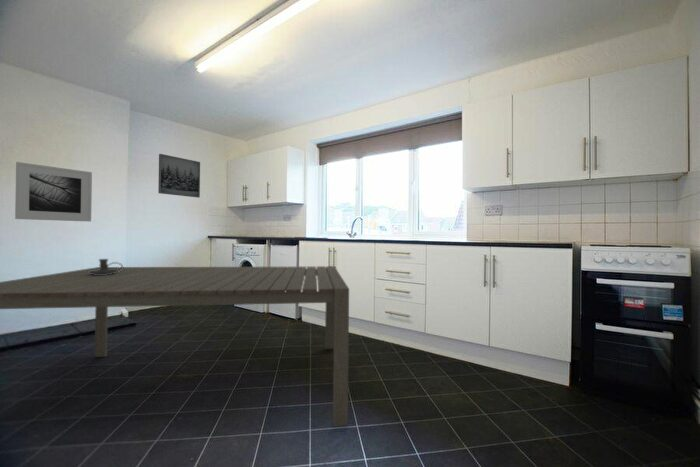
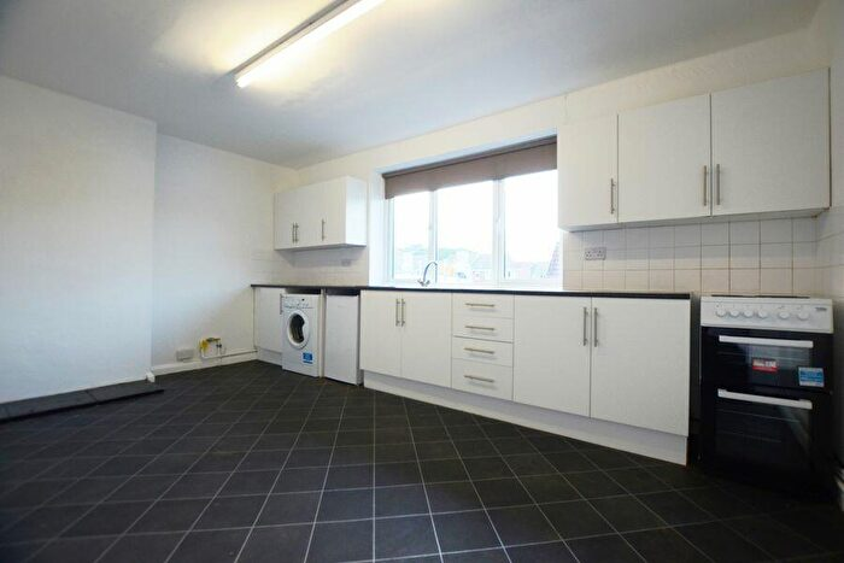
- candle holder (106, 266)
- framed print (56, 193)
- wall art (180, 176)
- dining table (190, 305)
